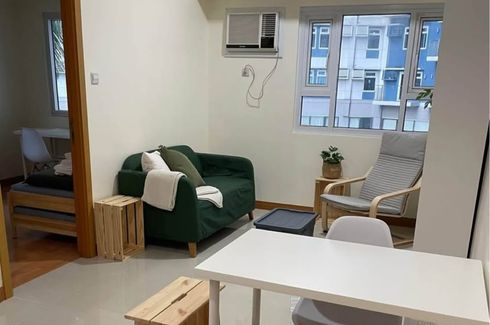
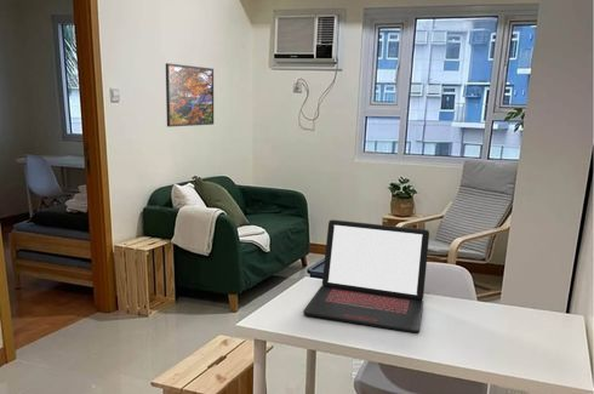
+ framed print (190, 96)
+ laptop (369, 270)
